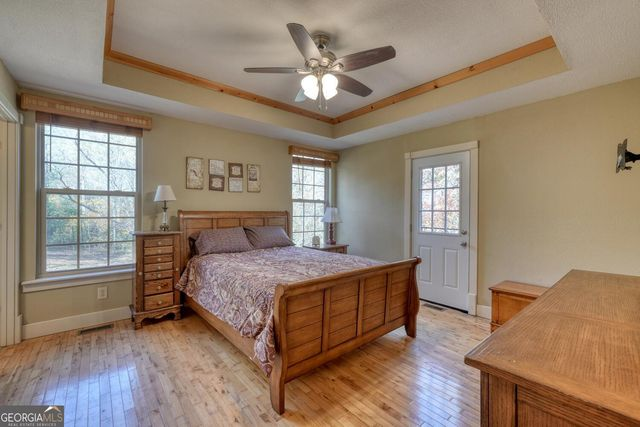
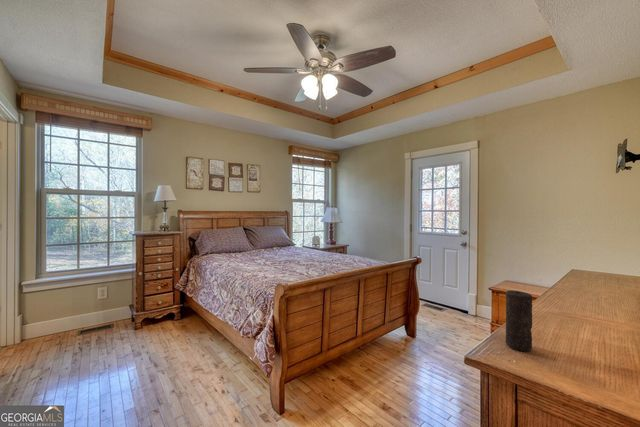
+ candle (518, 319)
